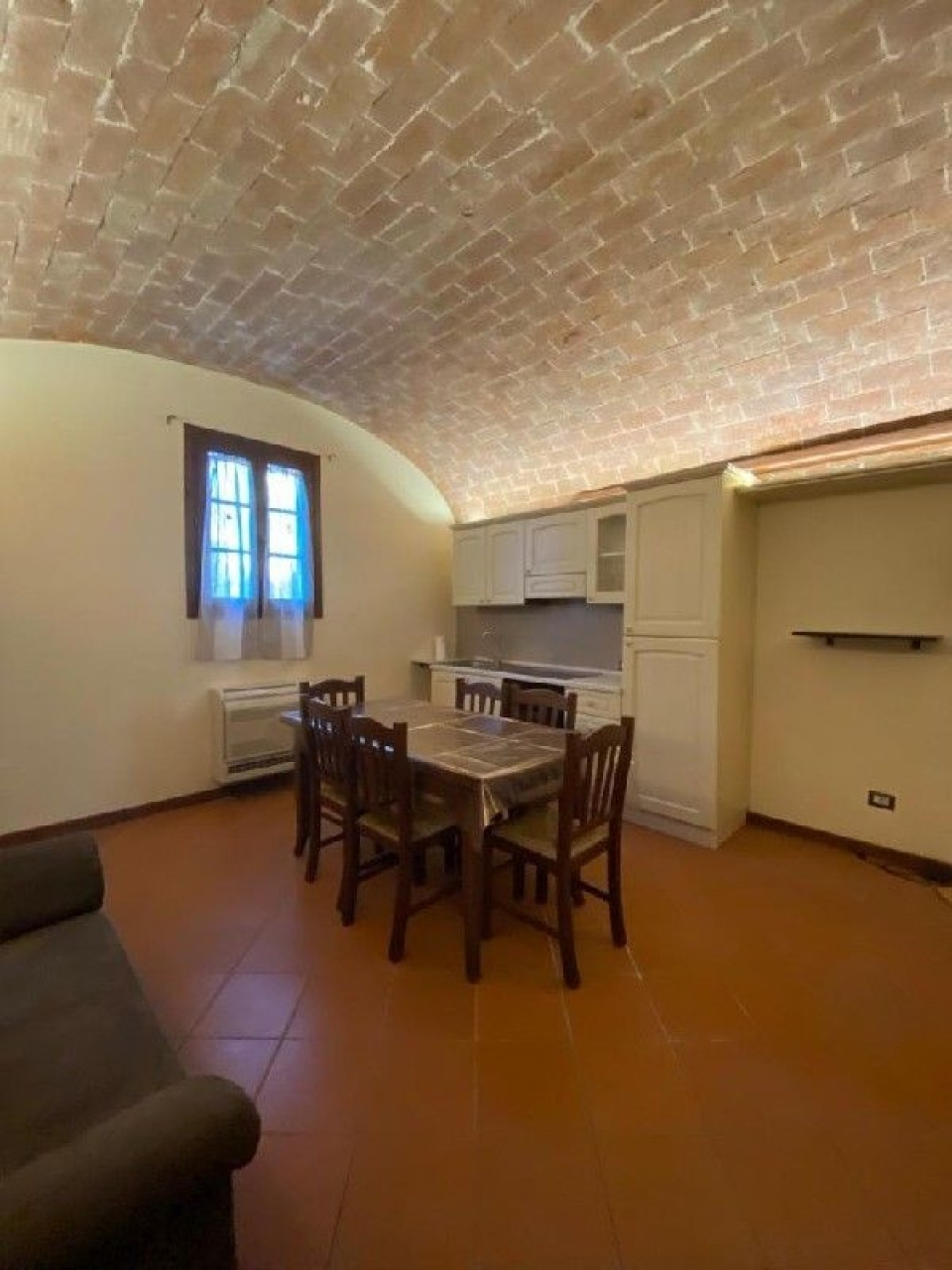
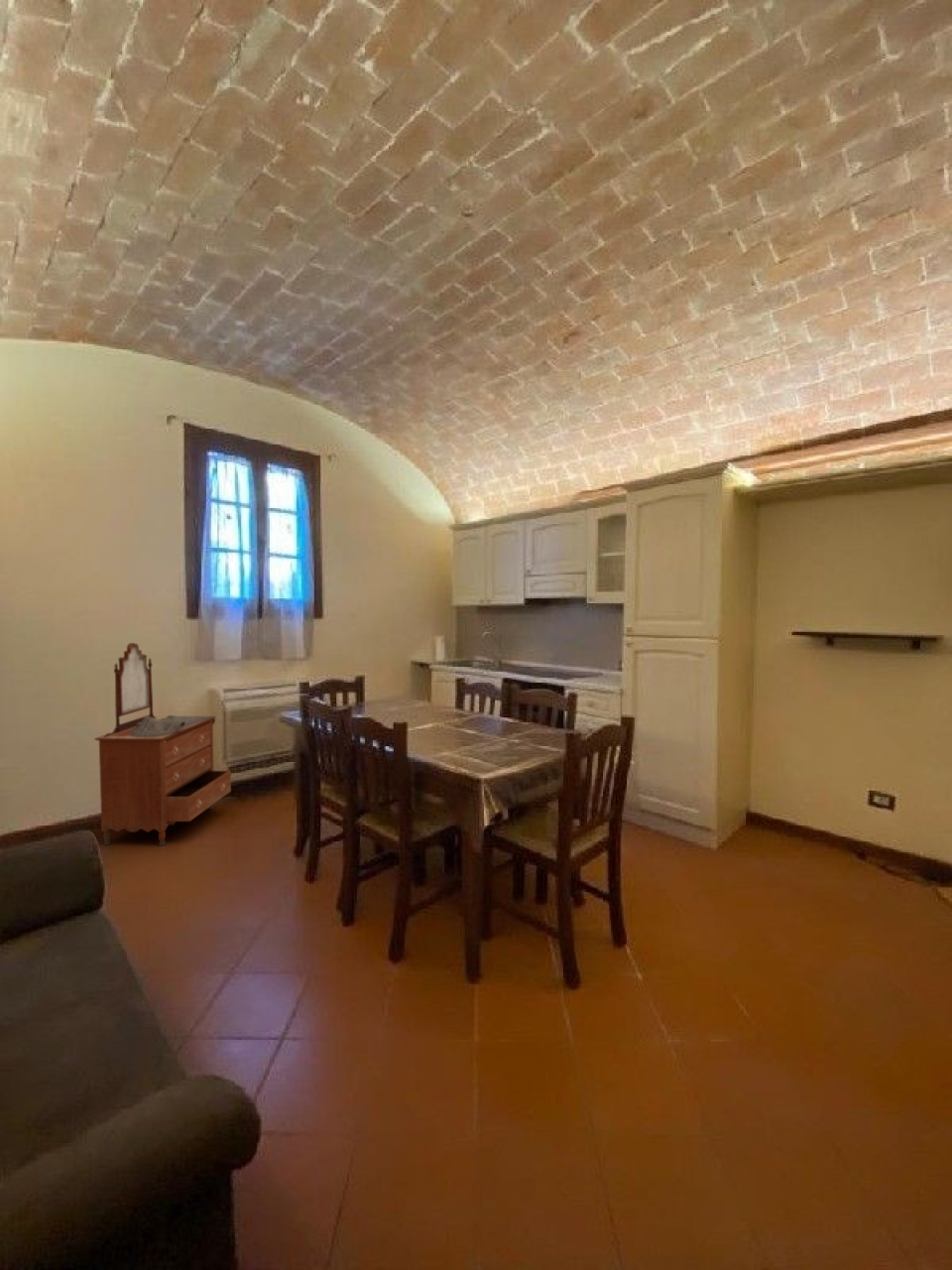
+ dresser (166, 734)
